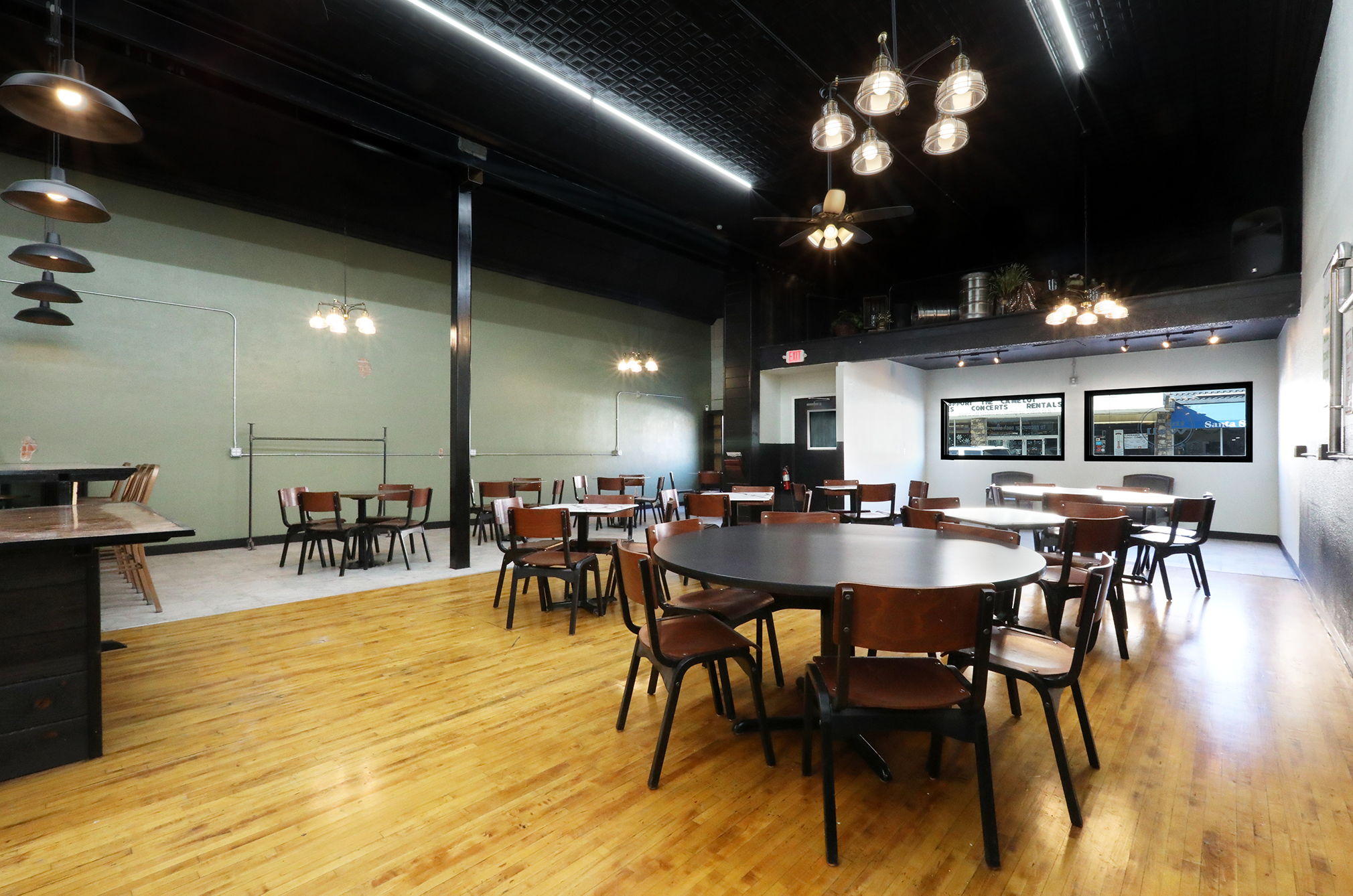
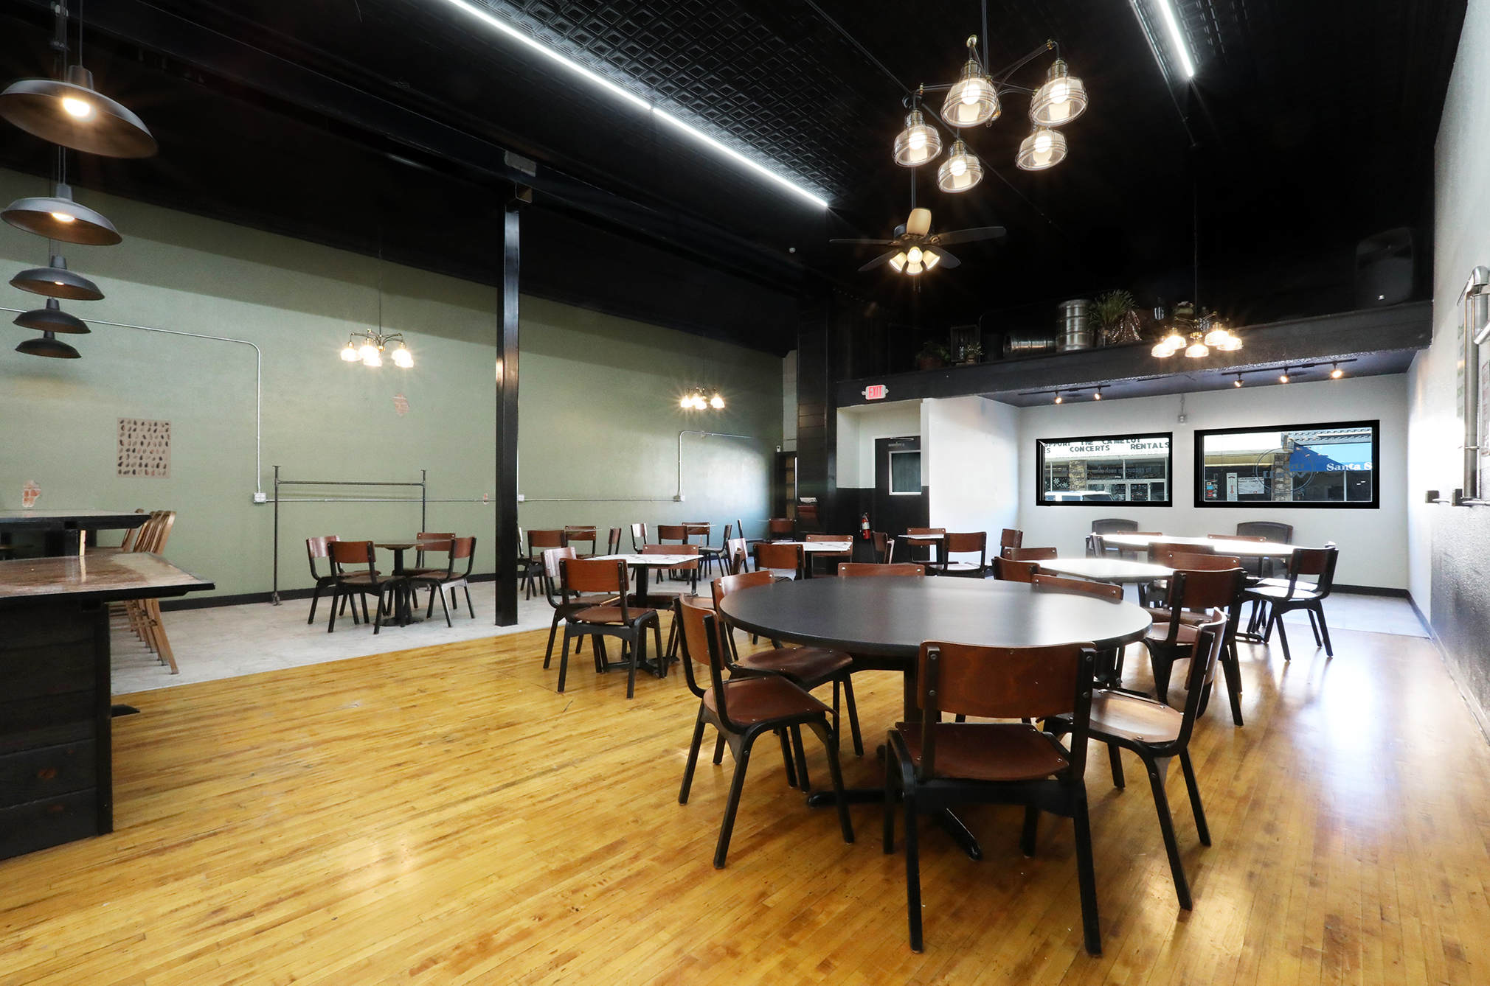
+ wall art (144, 448)
